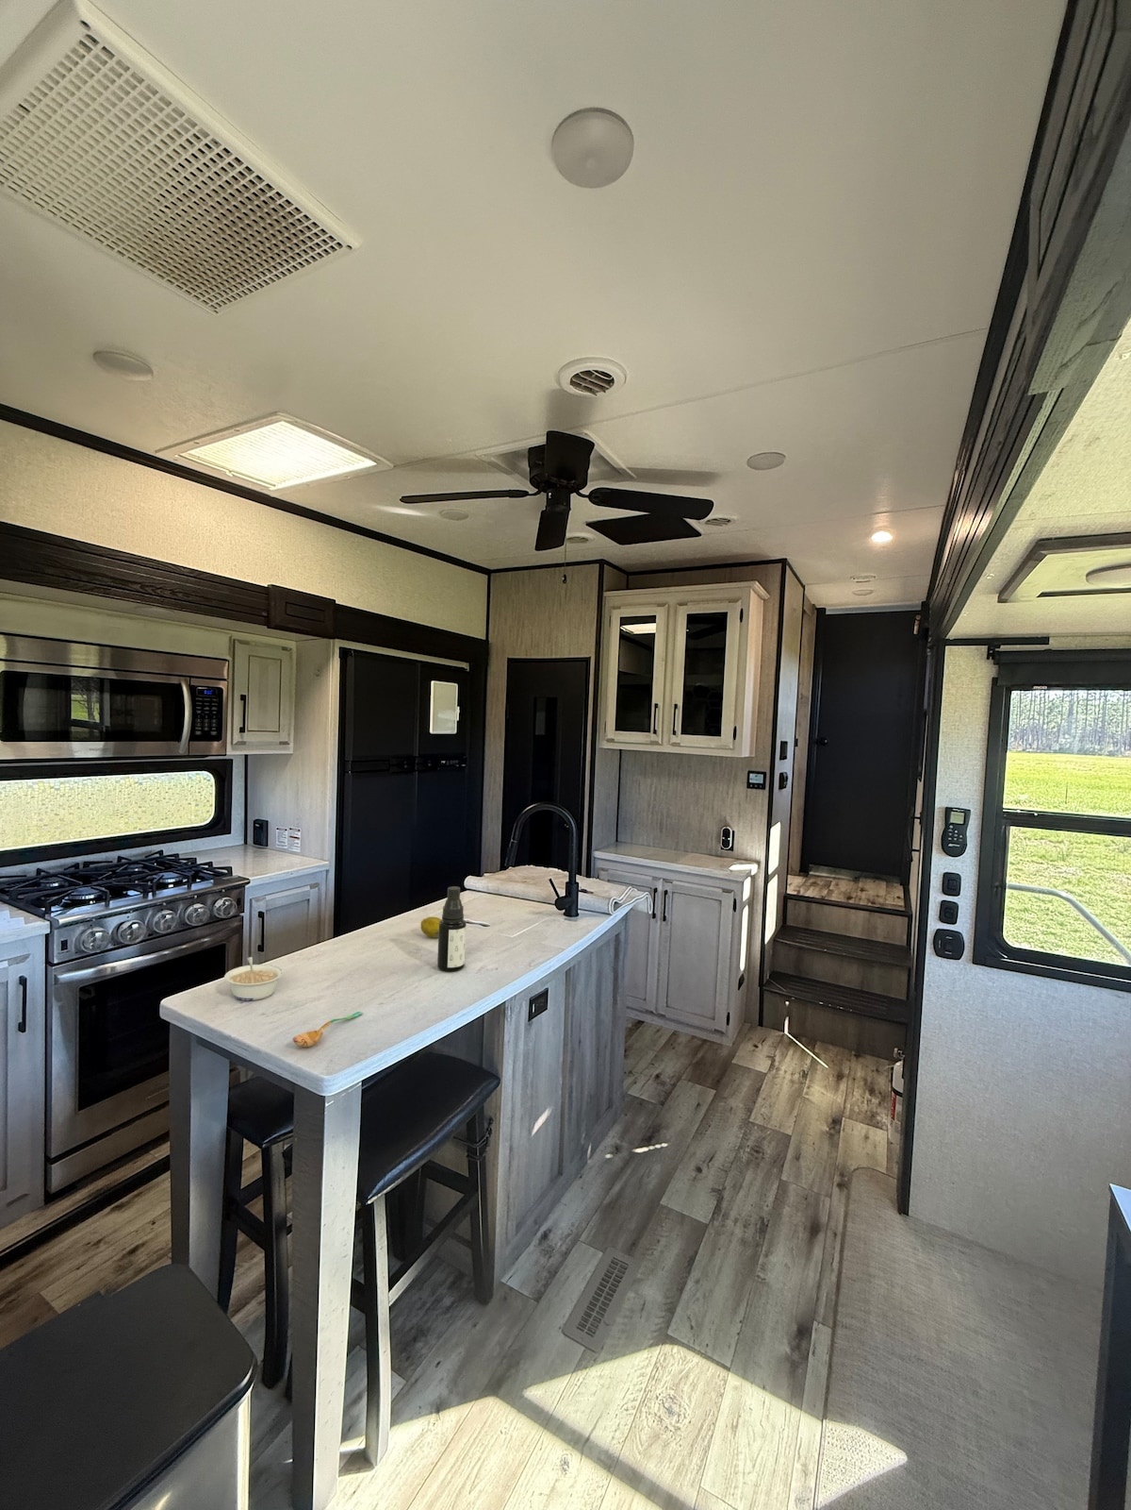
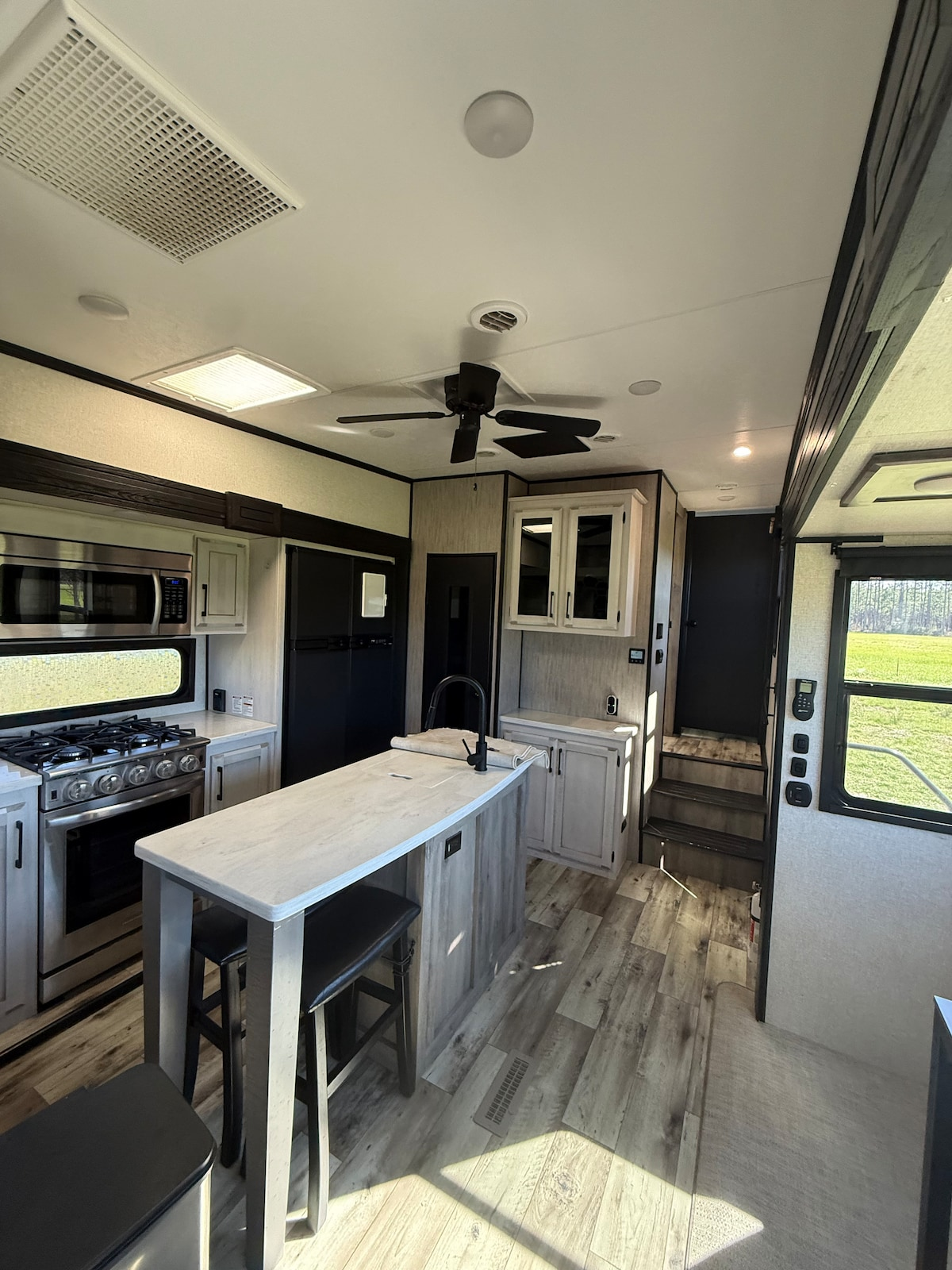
- legume (252, 981)
- fruit (434, 926)
- soupspoon (329, 1024)
- spray bottle (453, 926)
